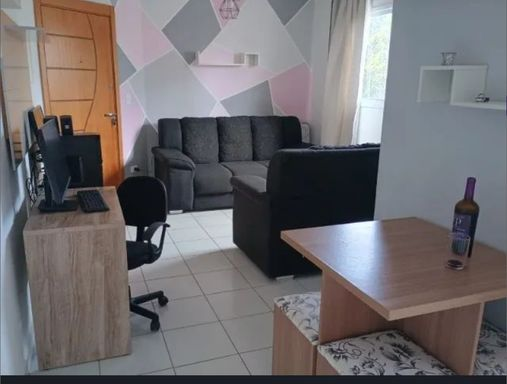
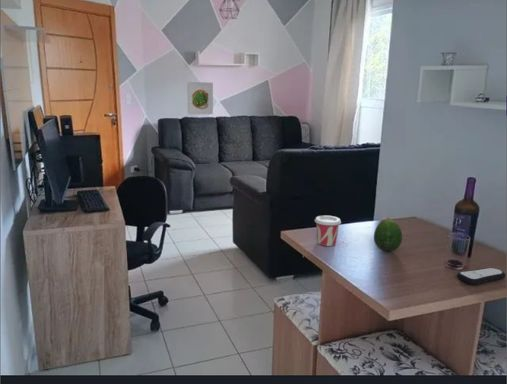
+ remote control (482, 275)
+ cup (327, 230)
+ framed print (200, 98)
+ fruit (388, 235)
